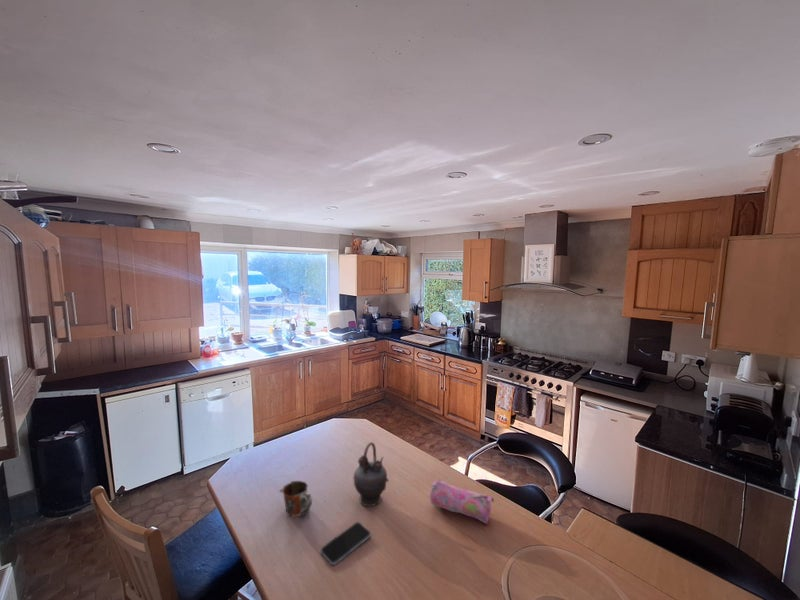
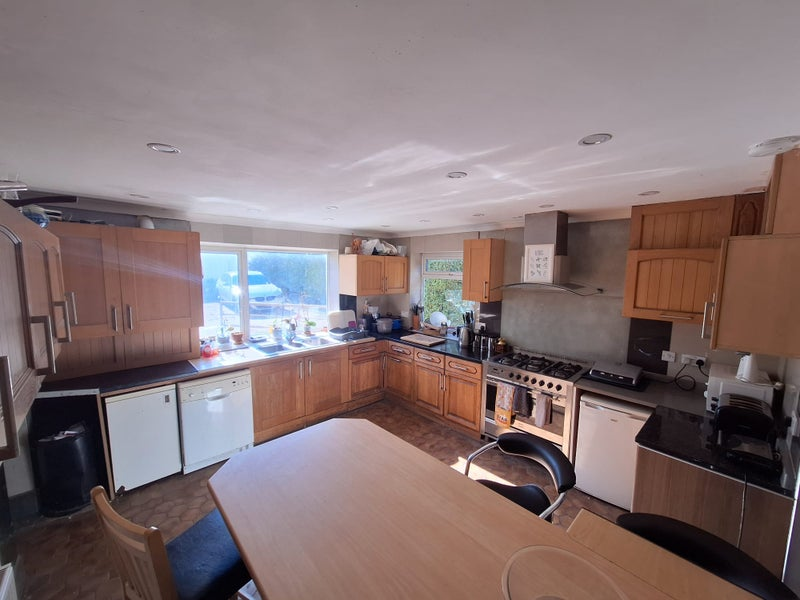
- teapot (372, 470)
- smartphone (346, 542)
- pencil case (461, 499)
- mug (298, 500)
